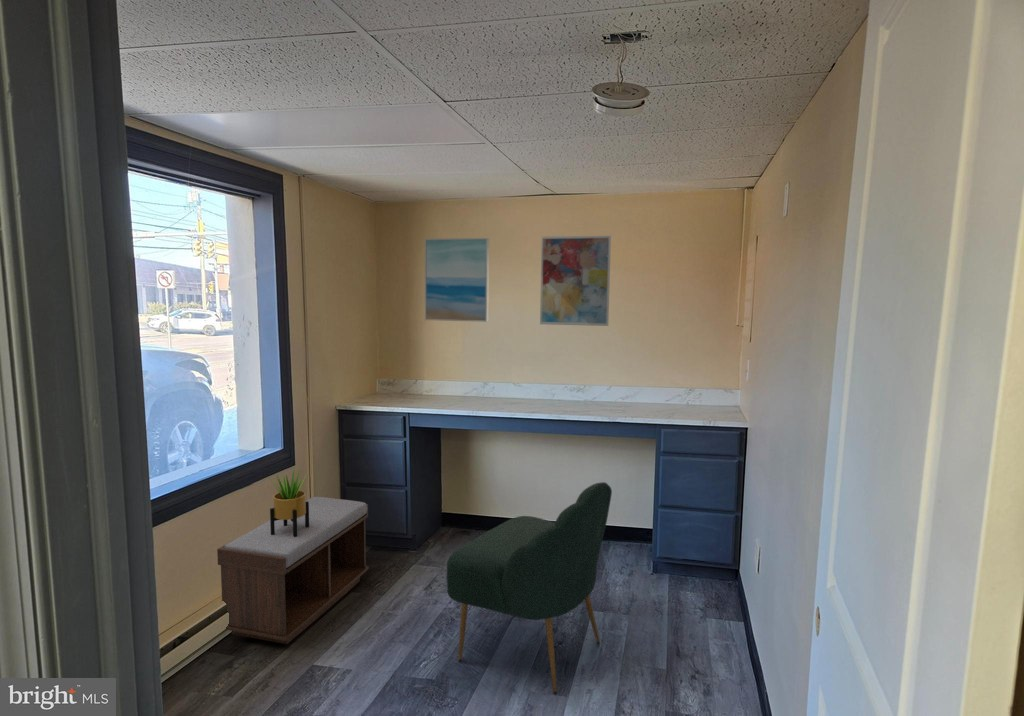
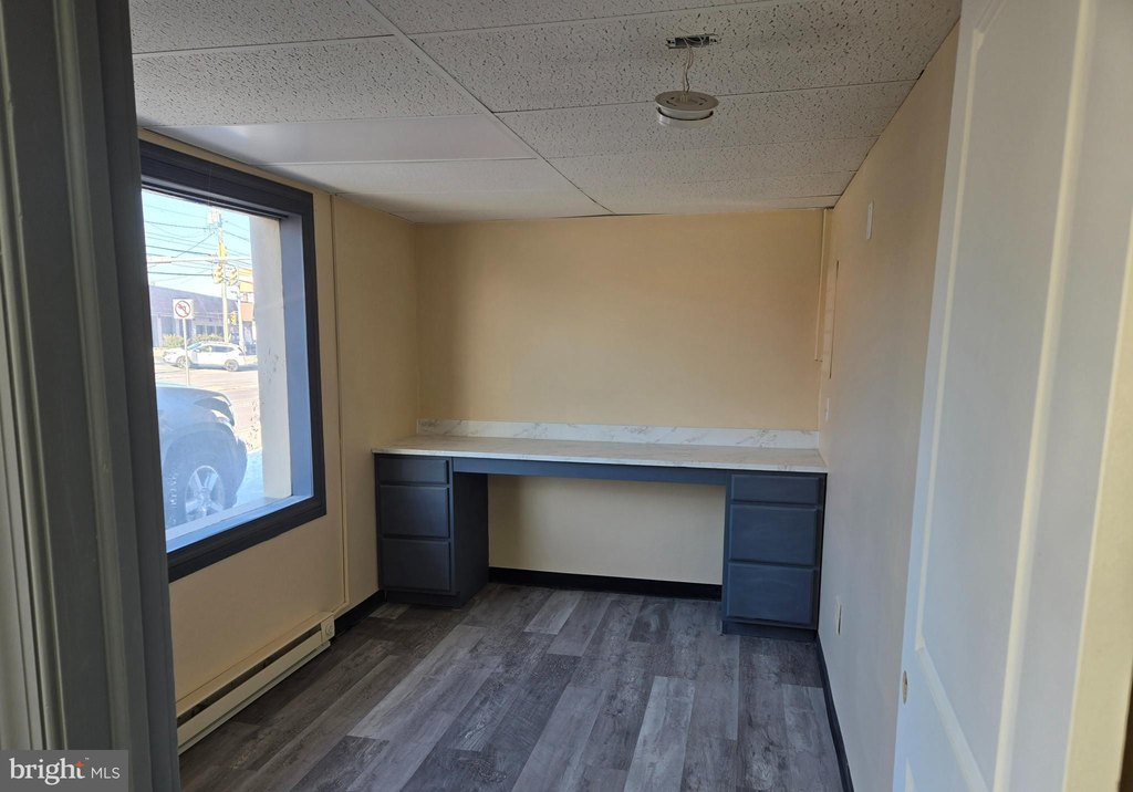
- potted plant (289, 500)
- wall art (574, 281)
- wall art (456, 279)
- bench (302, 562)
- chair (537, 562)
